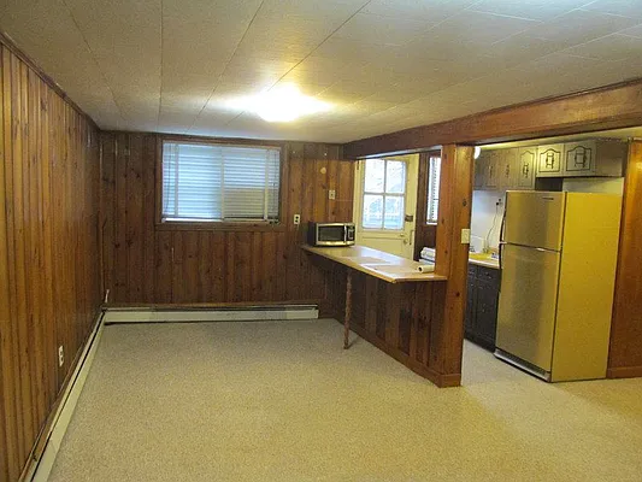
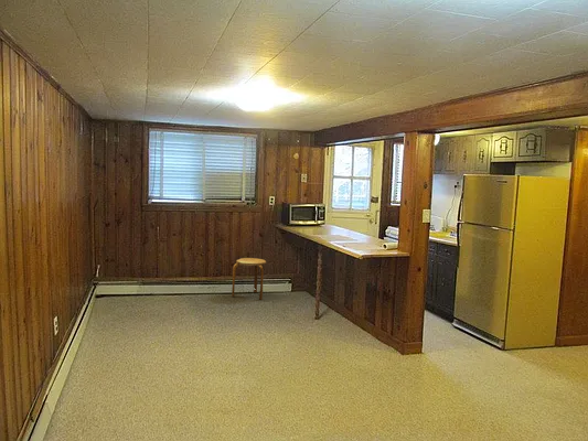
+ stool (254, 278)
